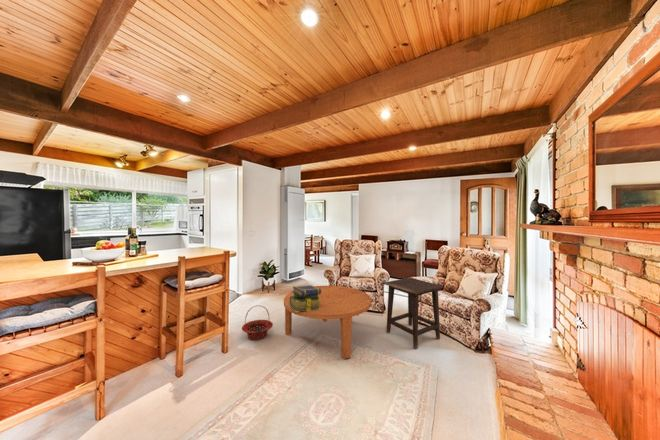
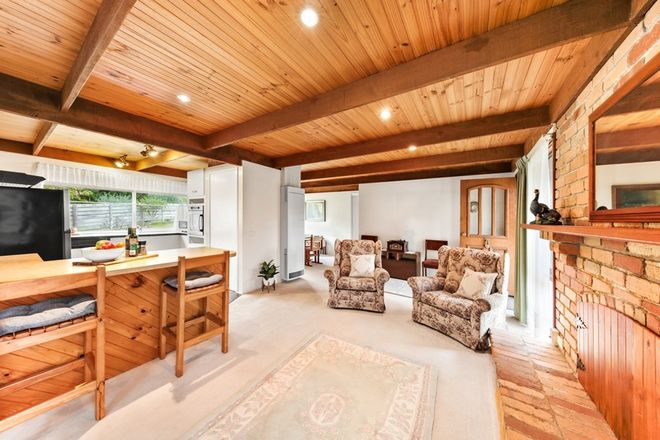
- basket (257, 320)
- stack of books (305, 296)
- coffee table (327, 316)
- side table (412, 309)
